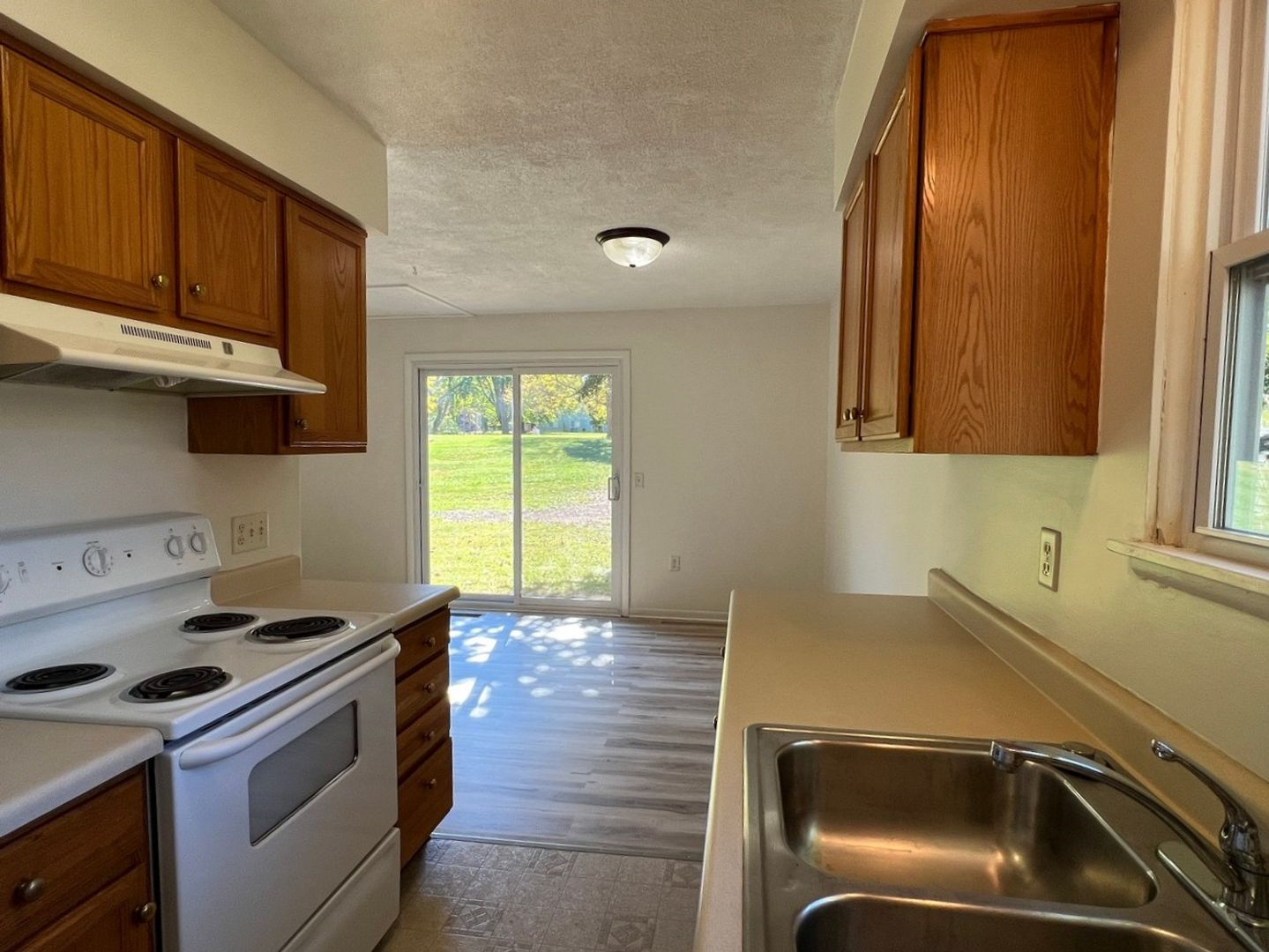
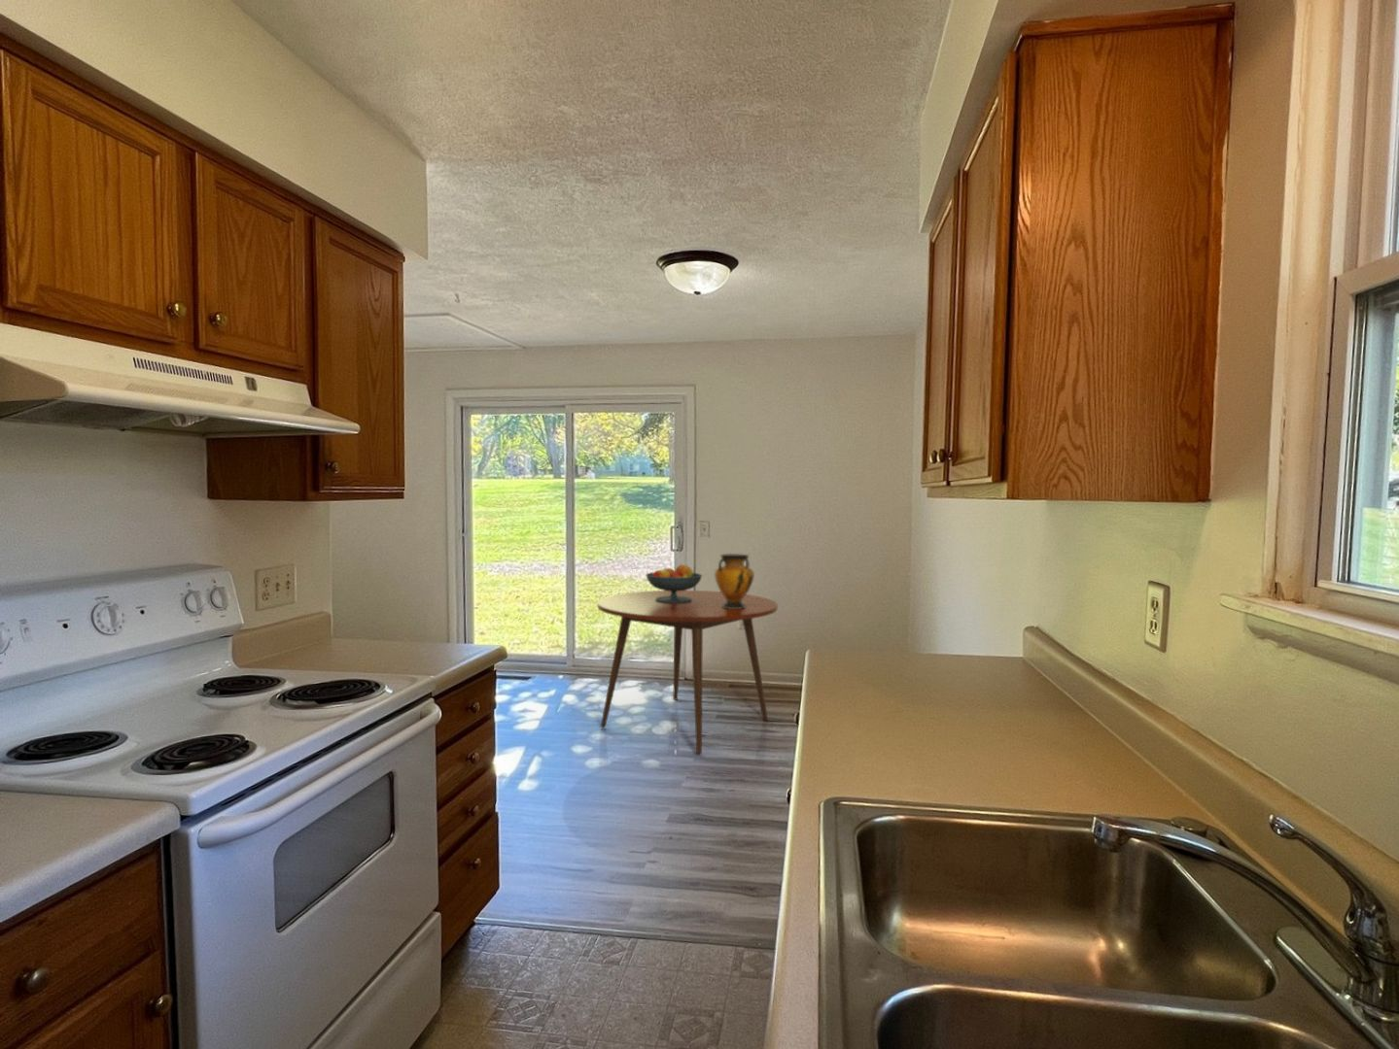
+ dining table (679, 662)
+ fruit bowl (674, 582)
+ vase (734, 581)
